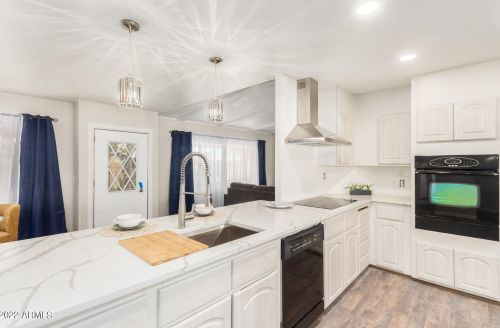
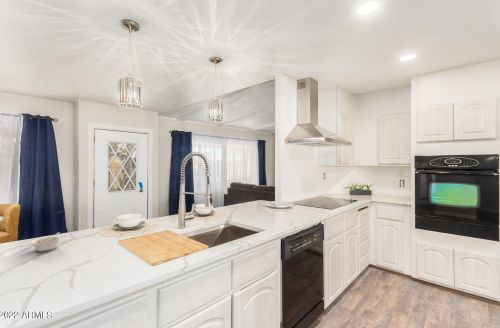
+ legume (46, 242)
